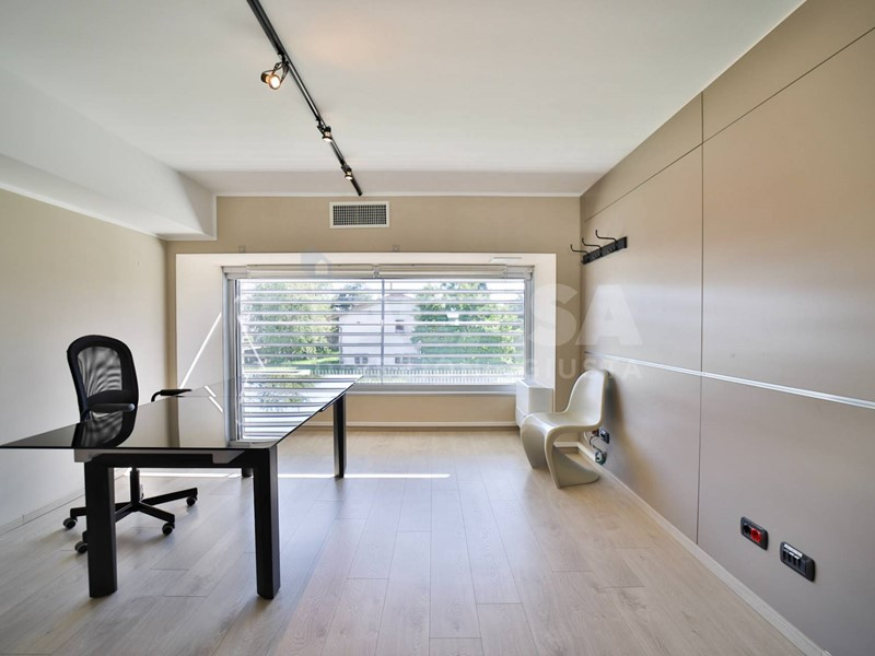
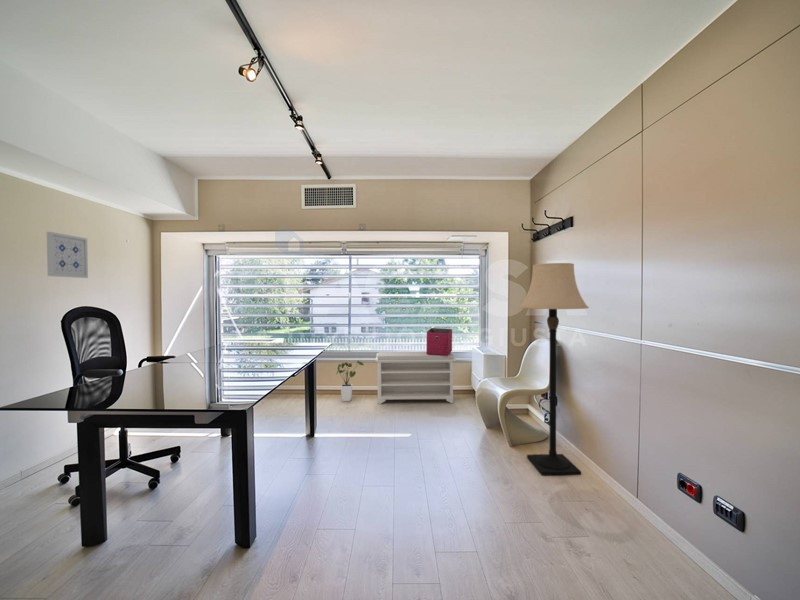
+ bench (415, 376)
+ lamp (552, 365)
+ storage bin (439, 342)
+ wall art (68, 256)
+ house plant (348, 380)
